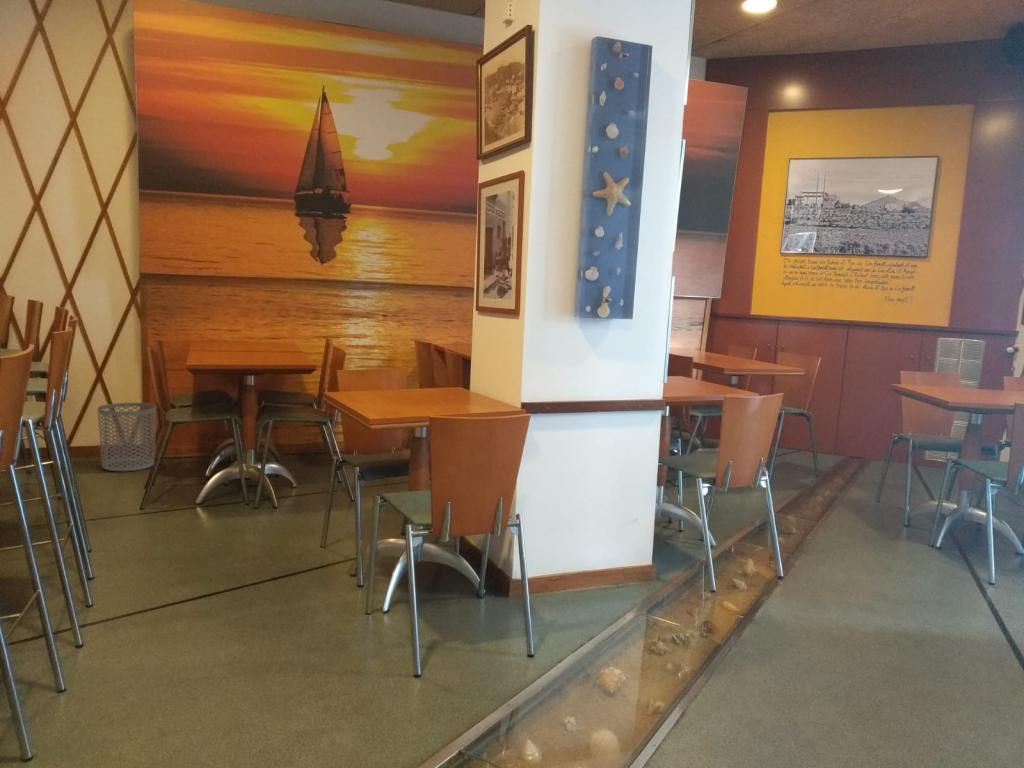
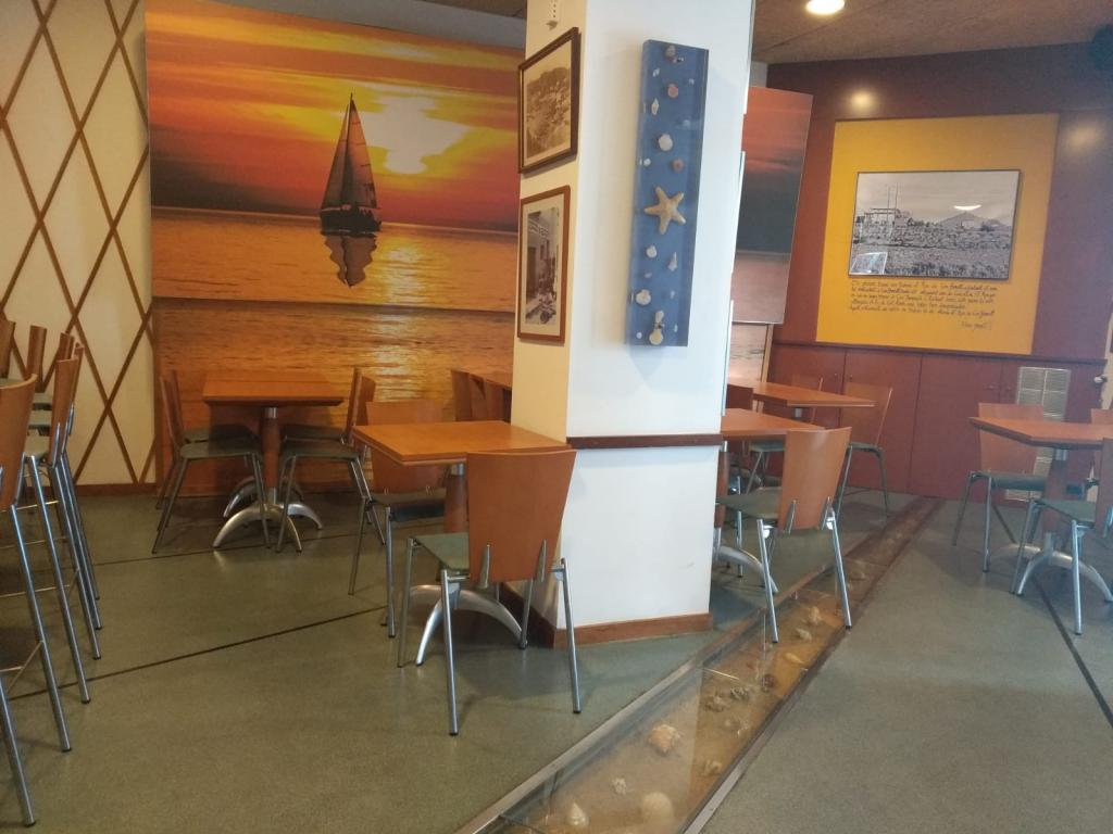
- waste bin (127, 436)
